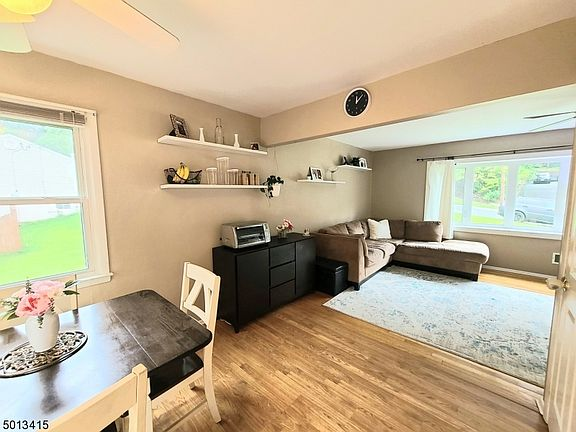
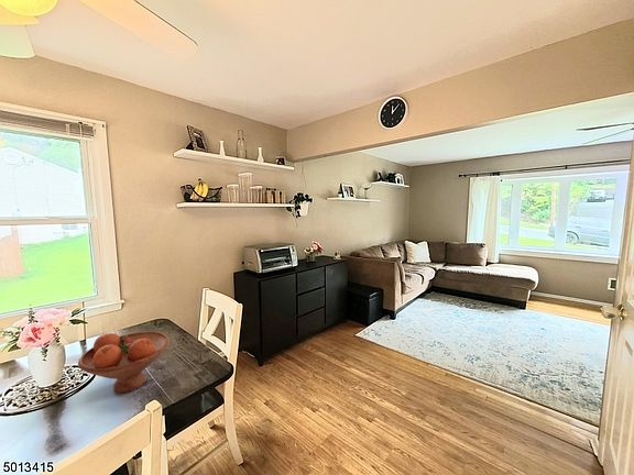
+ fruit bowl (128, 358)
